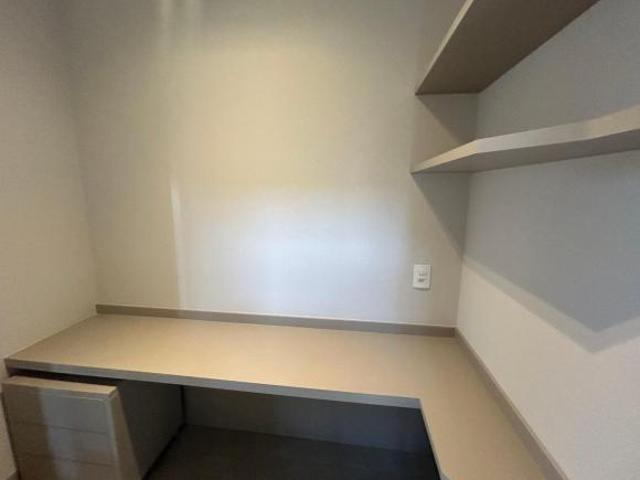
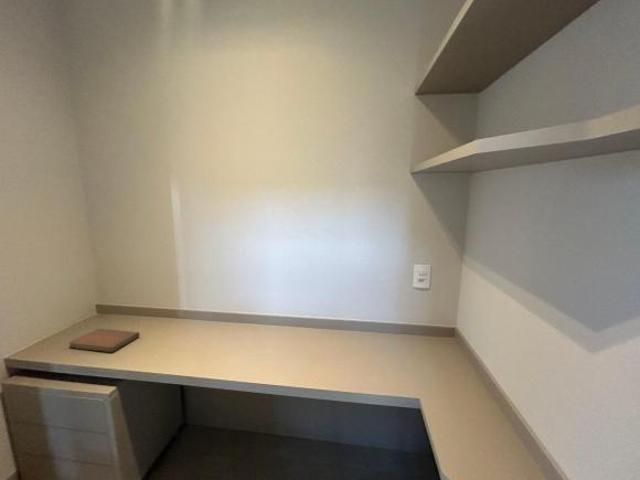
+ notebook (105, 339)
